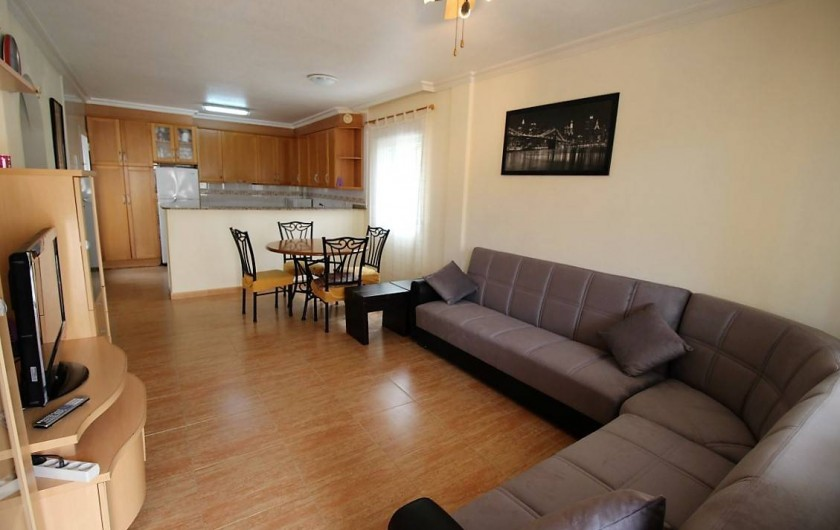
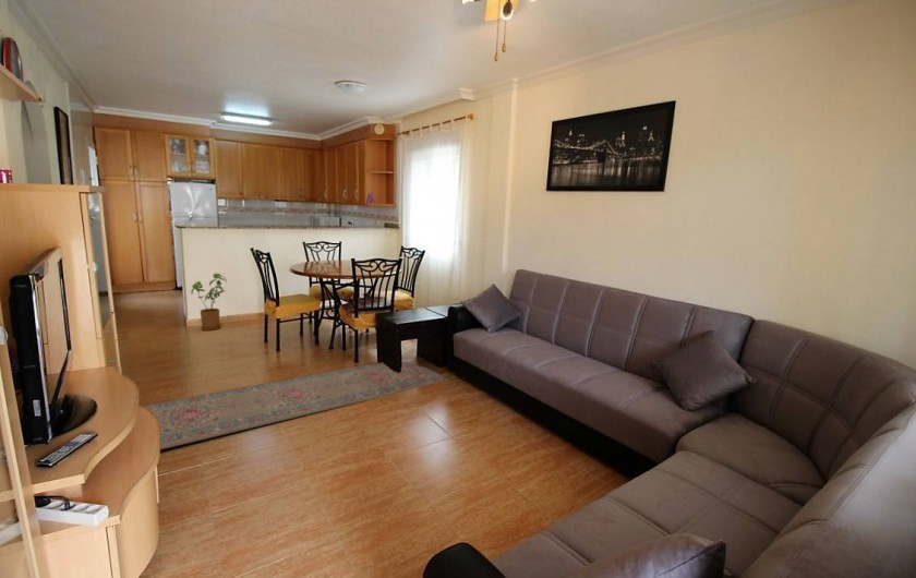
+ house plant (212, 302)
+ rug (294, 395)
